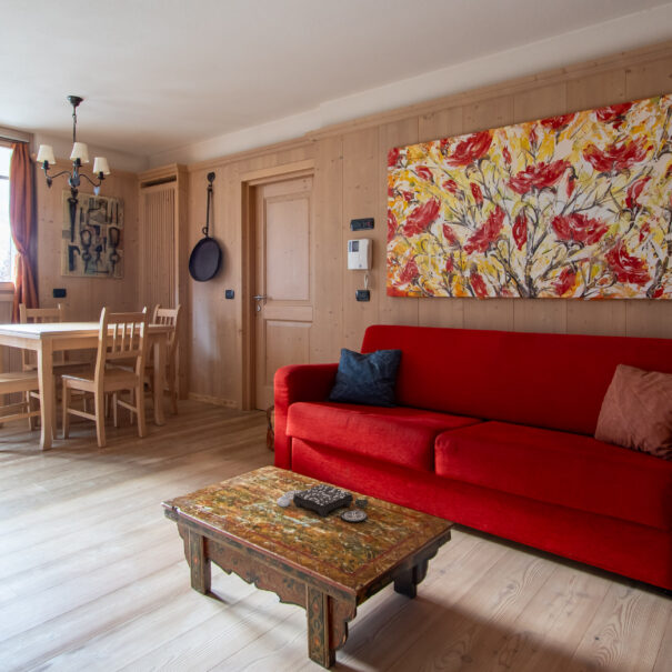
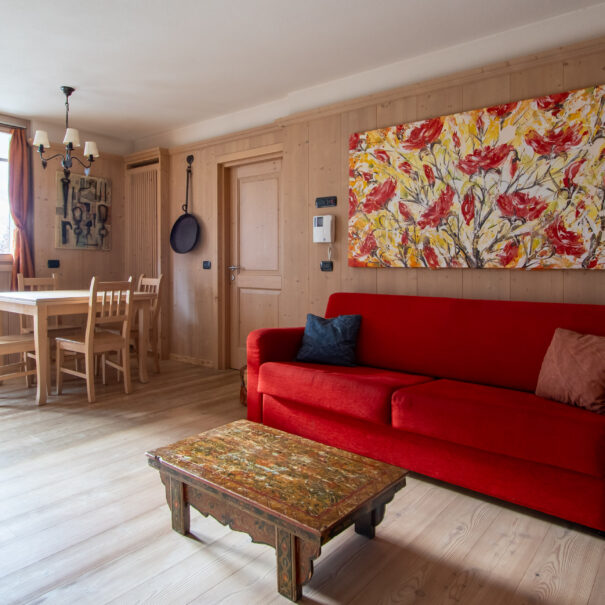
- board game (322, 499)
